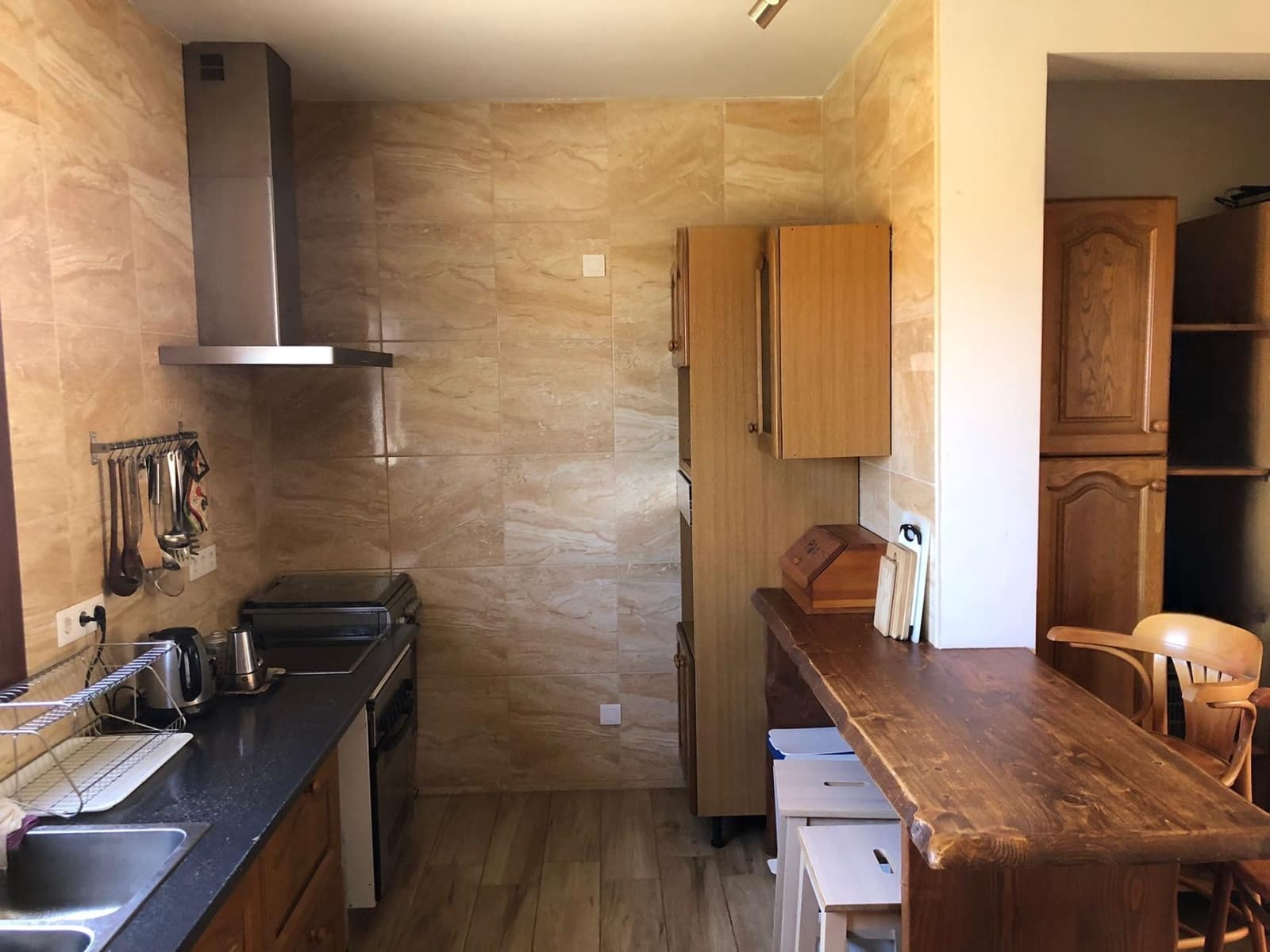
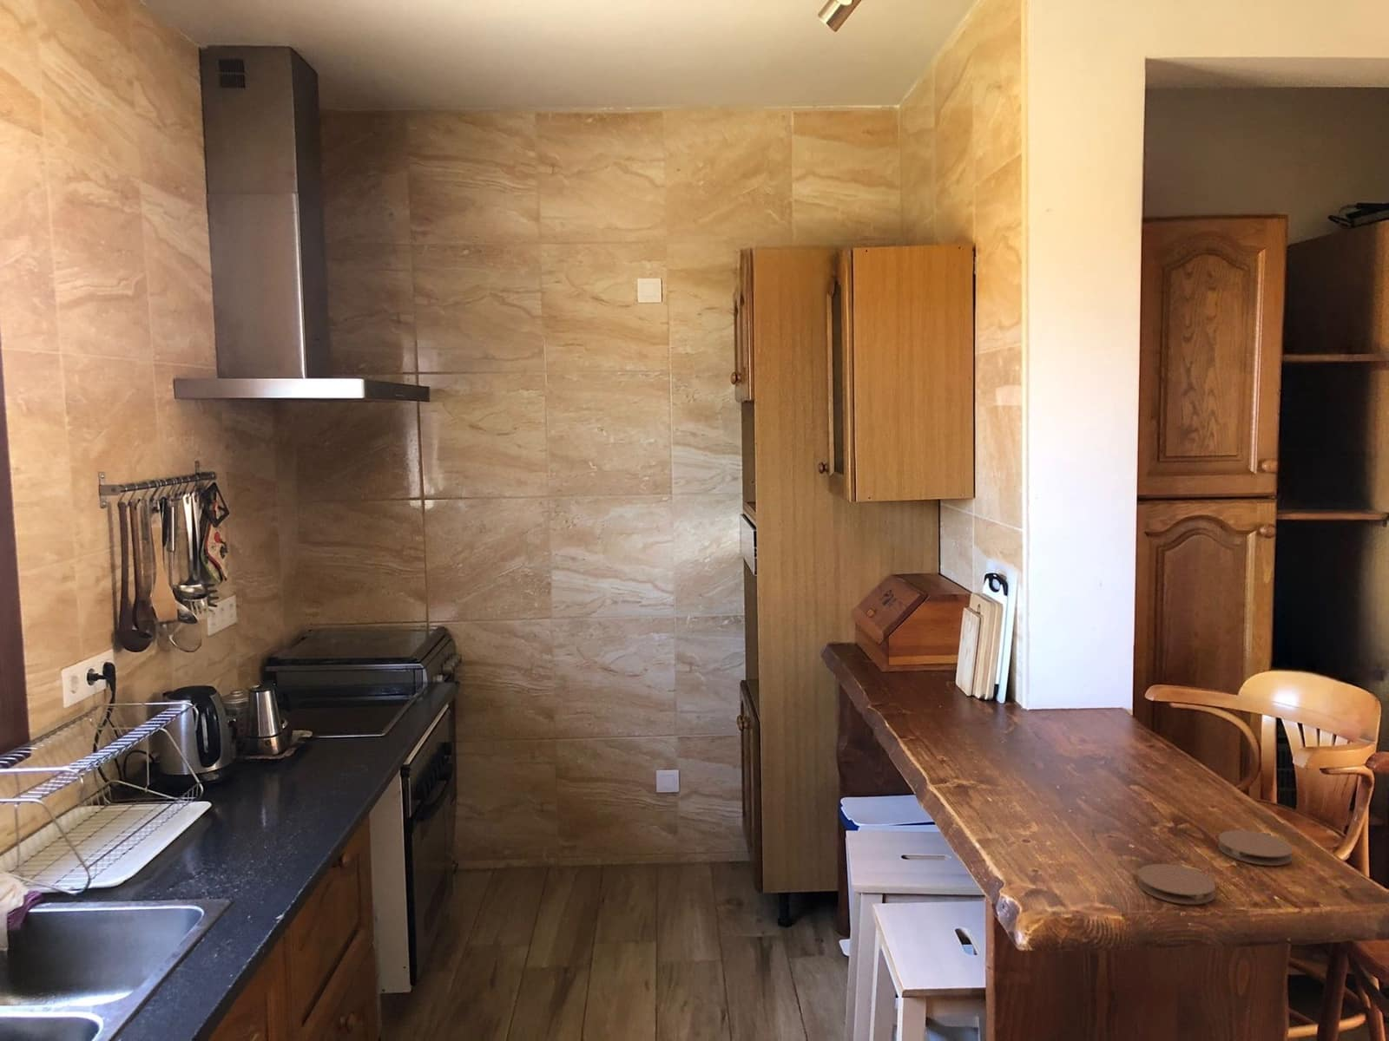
+ coaster (1176, 884)
+ coaster (1254, 846)
